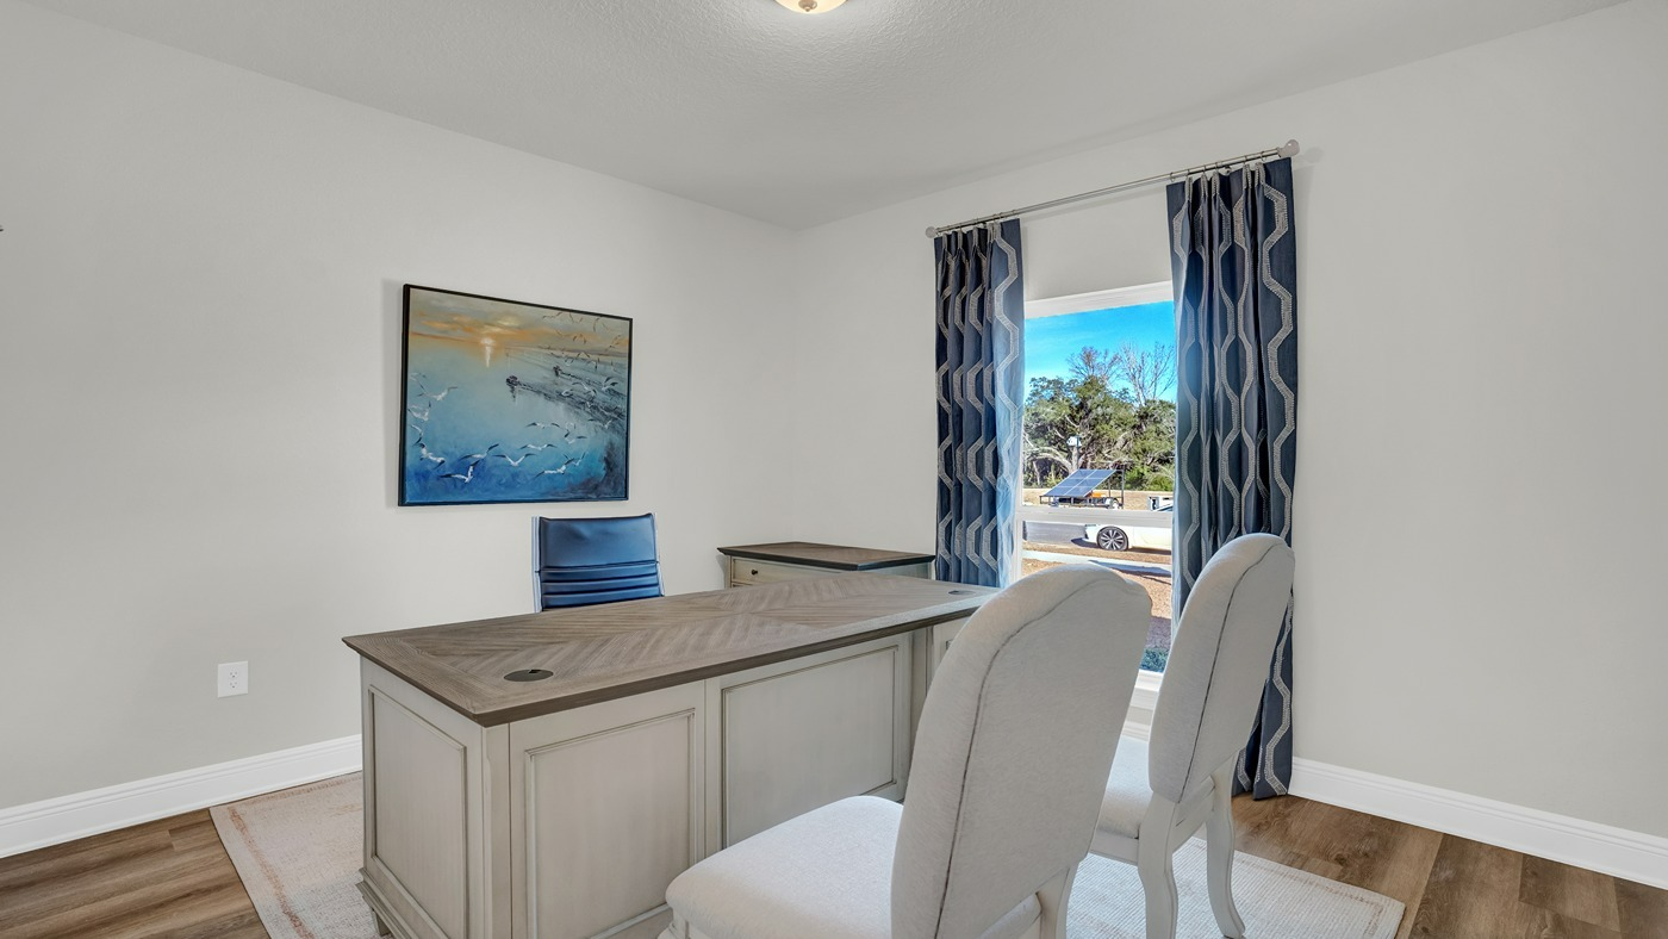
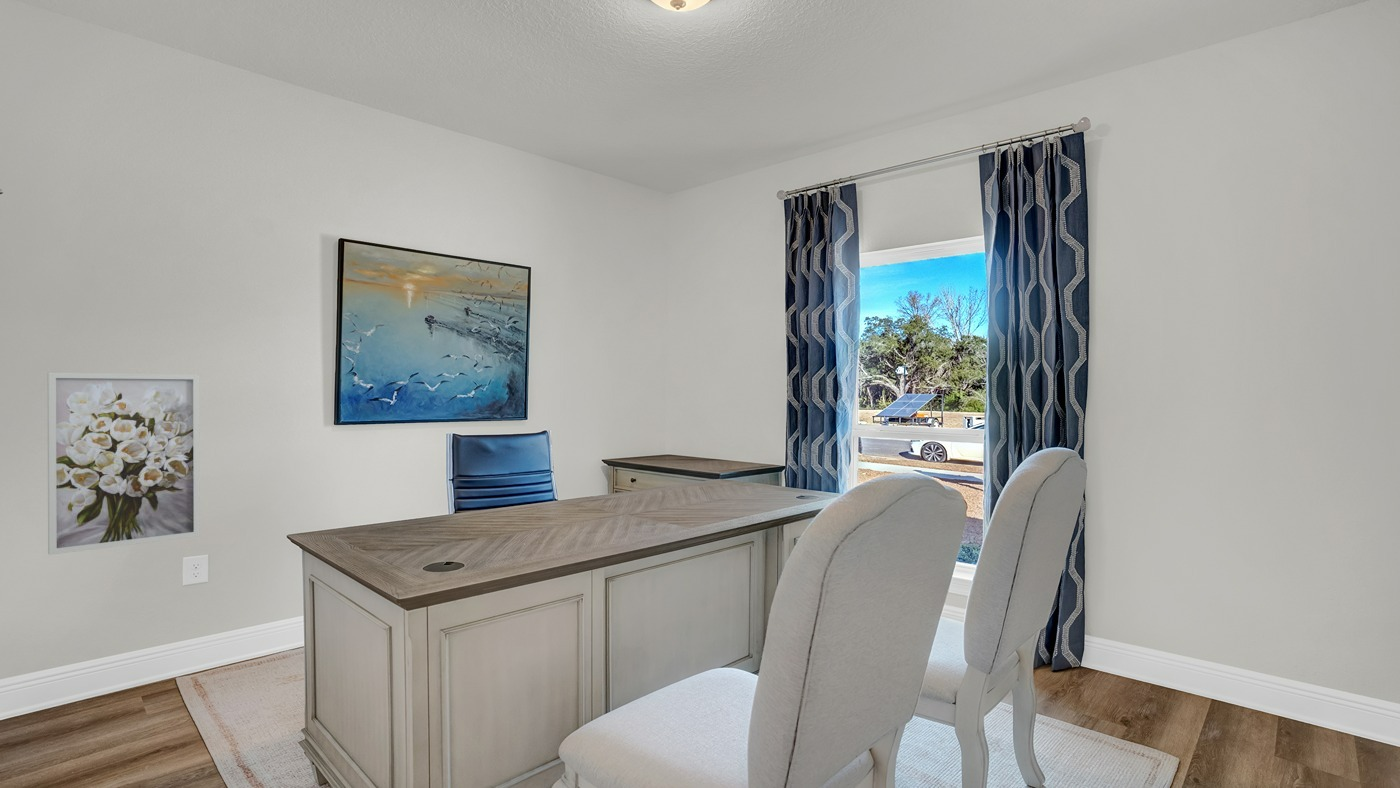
+ wall art (127, 458)
